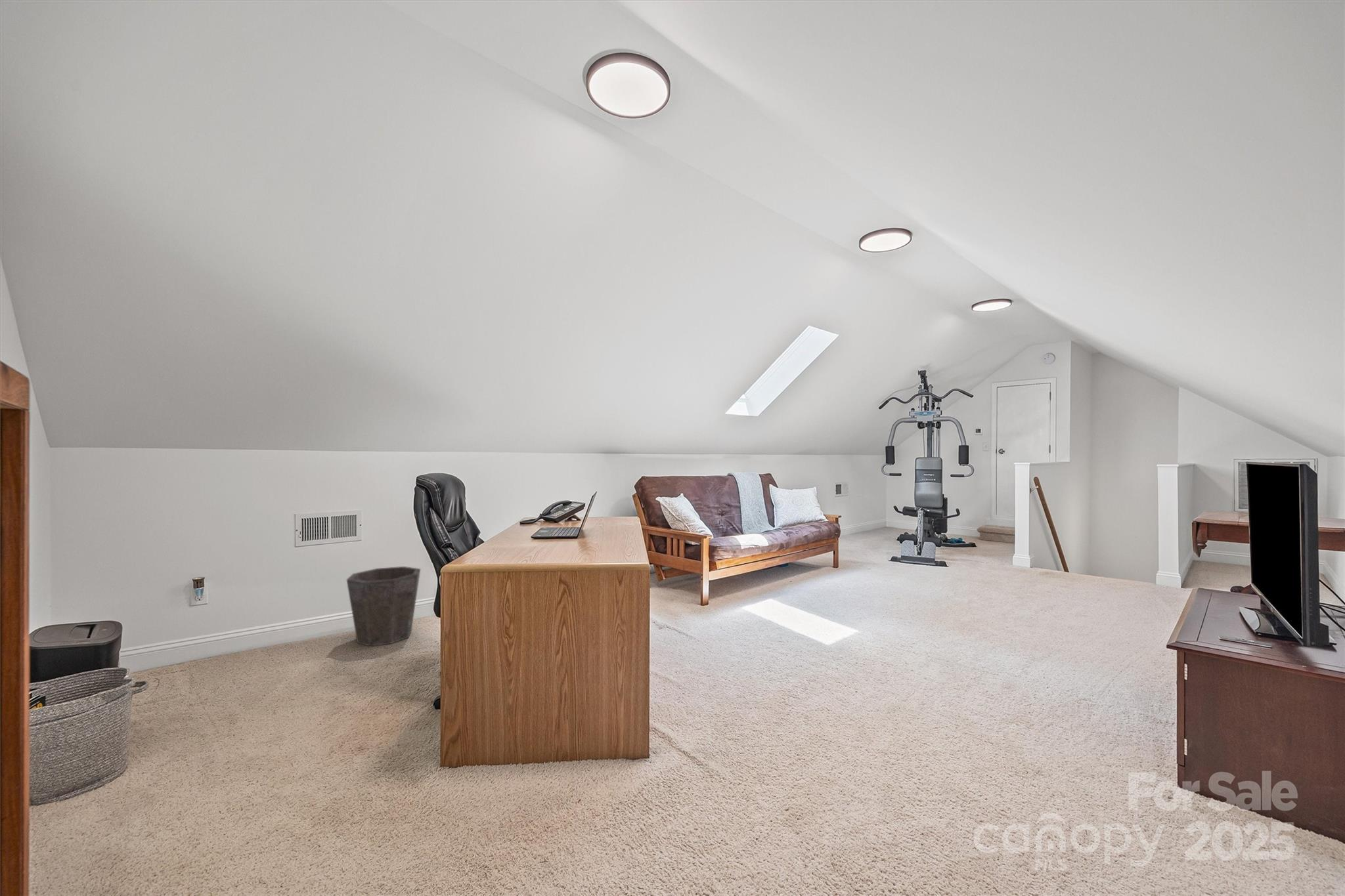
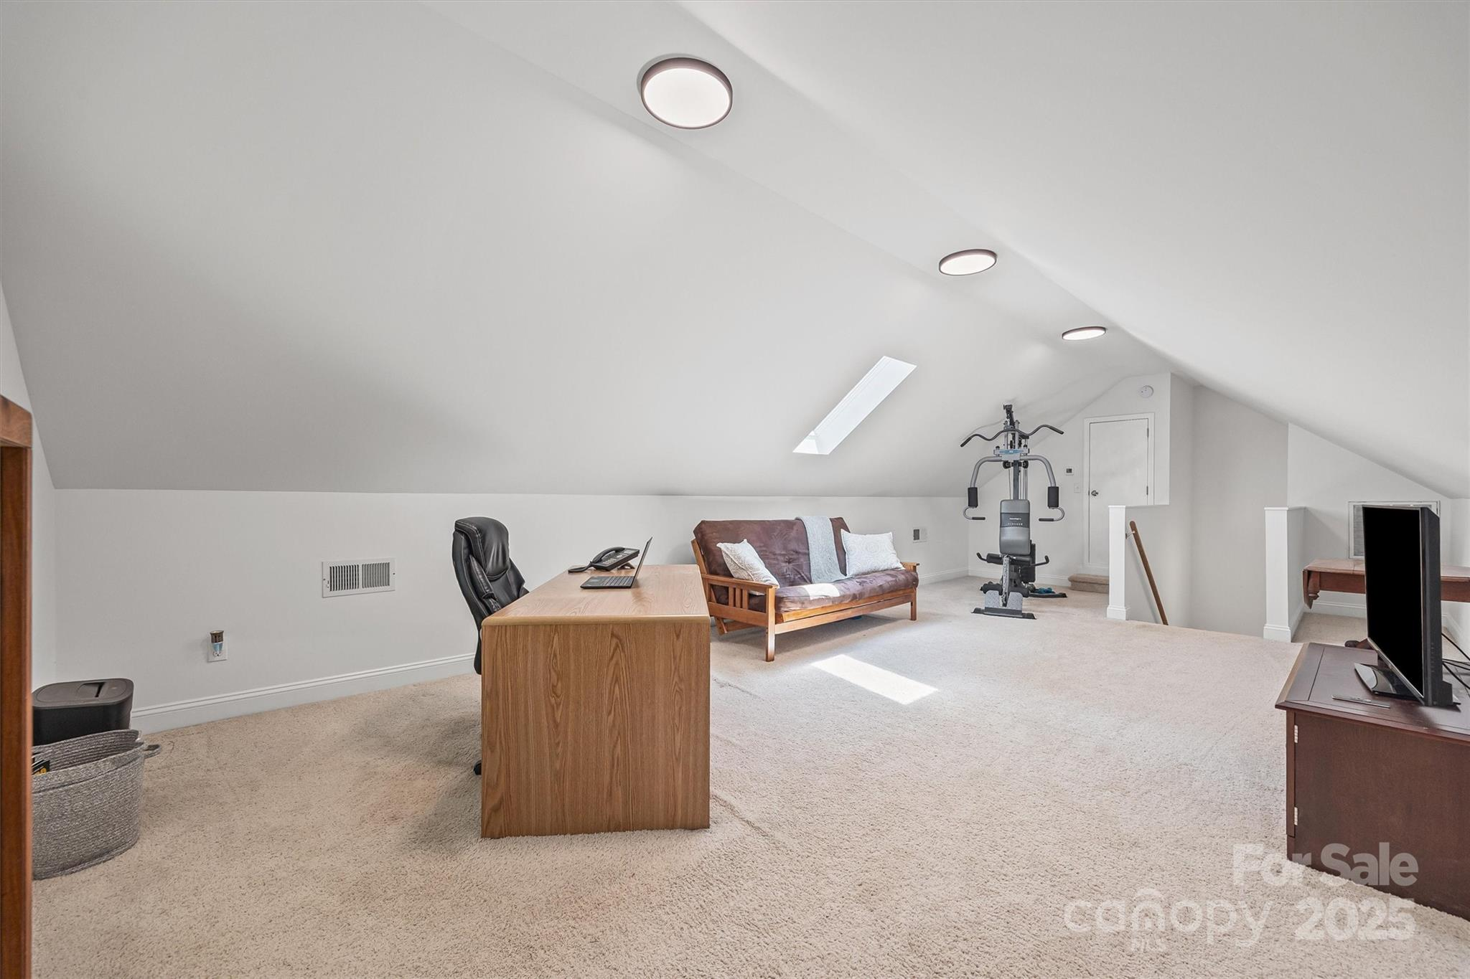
- waste bin (385, 605)
